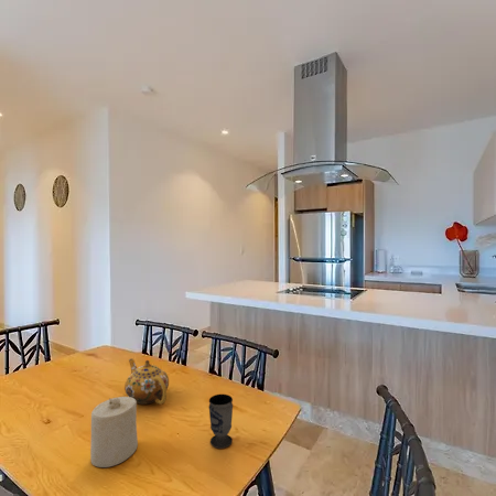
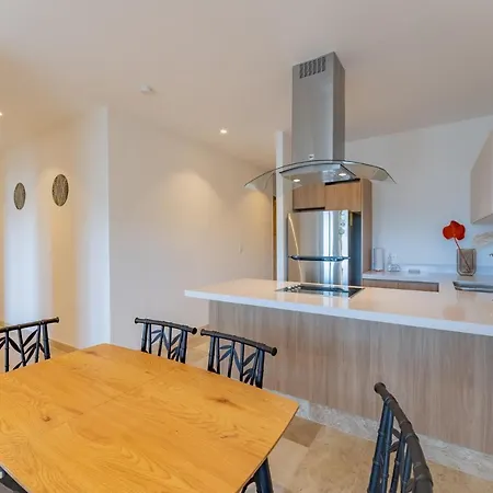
- candle (115, 424)
- cup (220, 420)
- teapot (147, 378)
